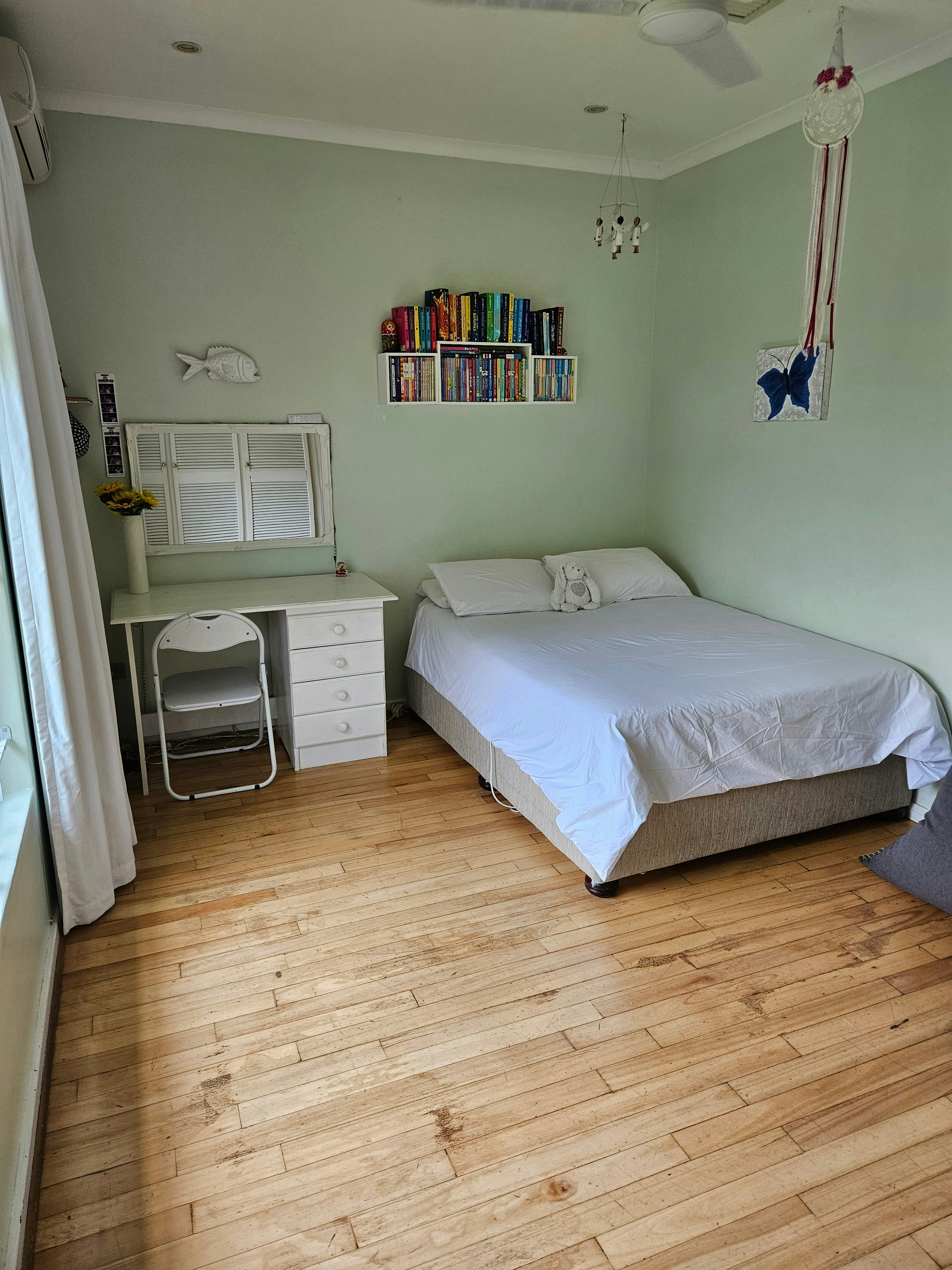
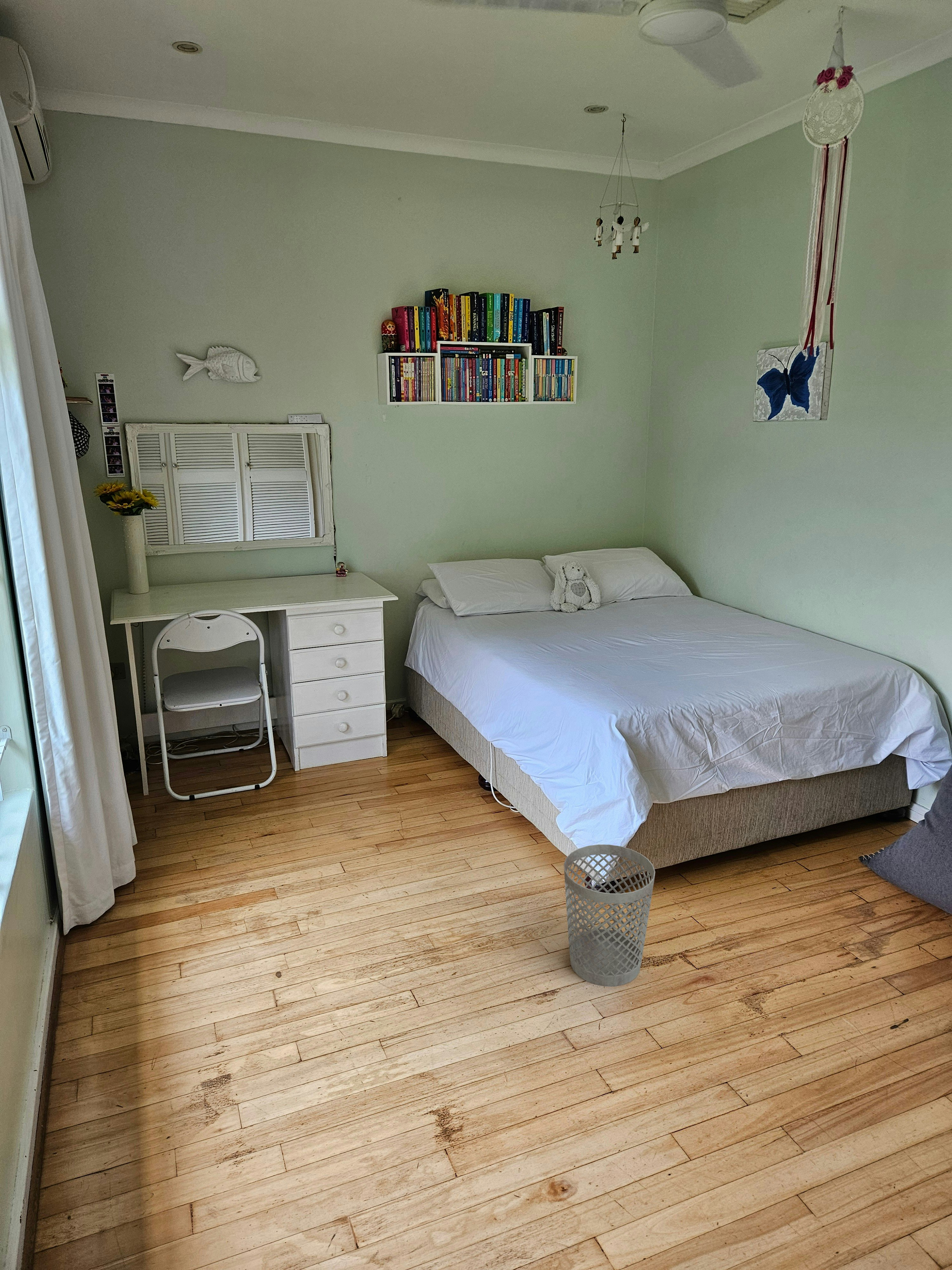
+ wastebasket (608, 918)
